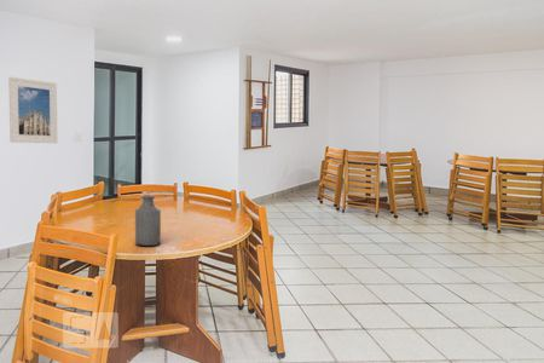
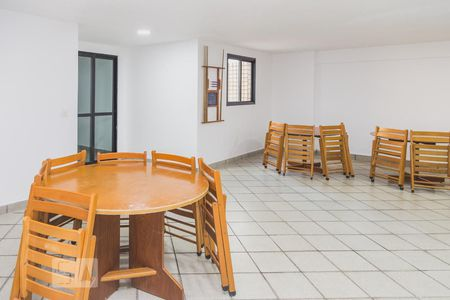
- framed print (34, 111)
- bottle (147, 219)
